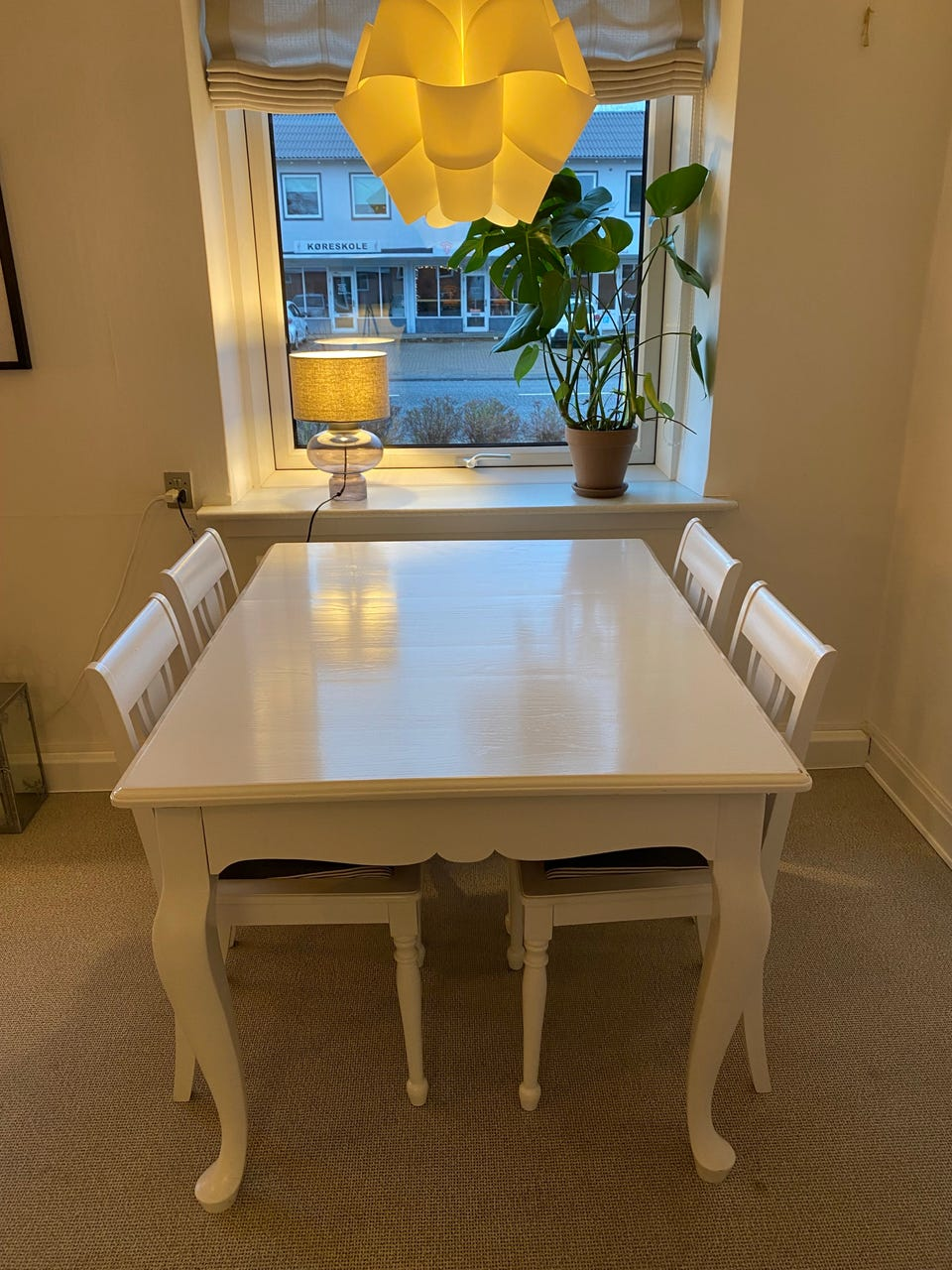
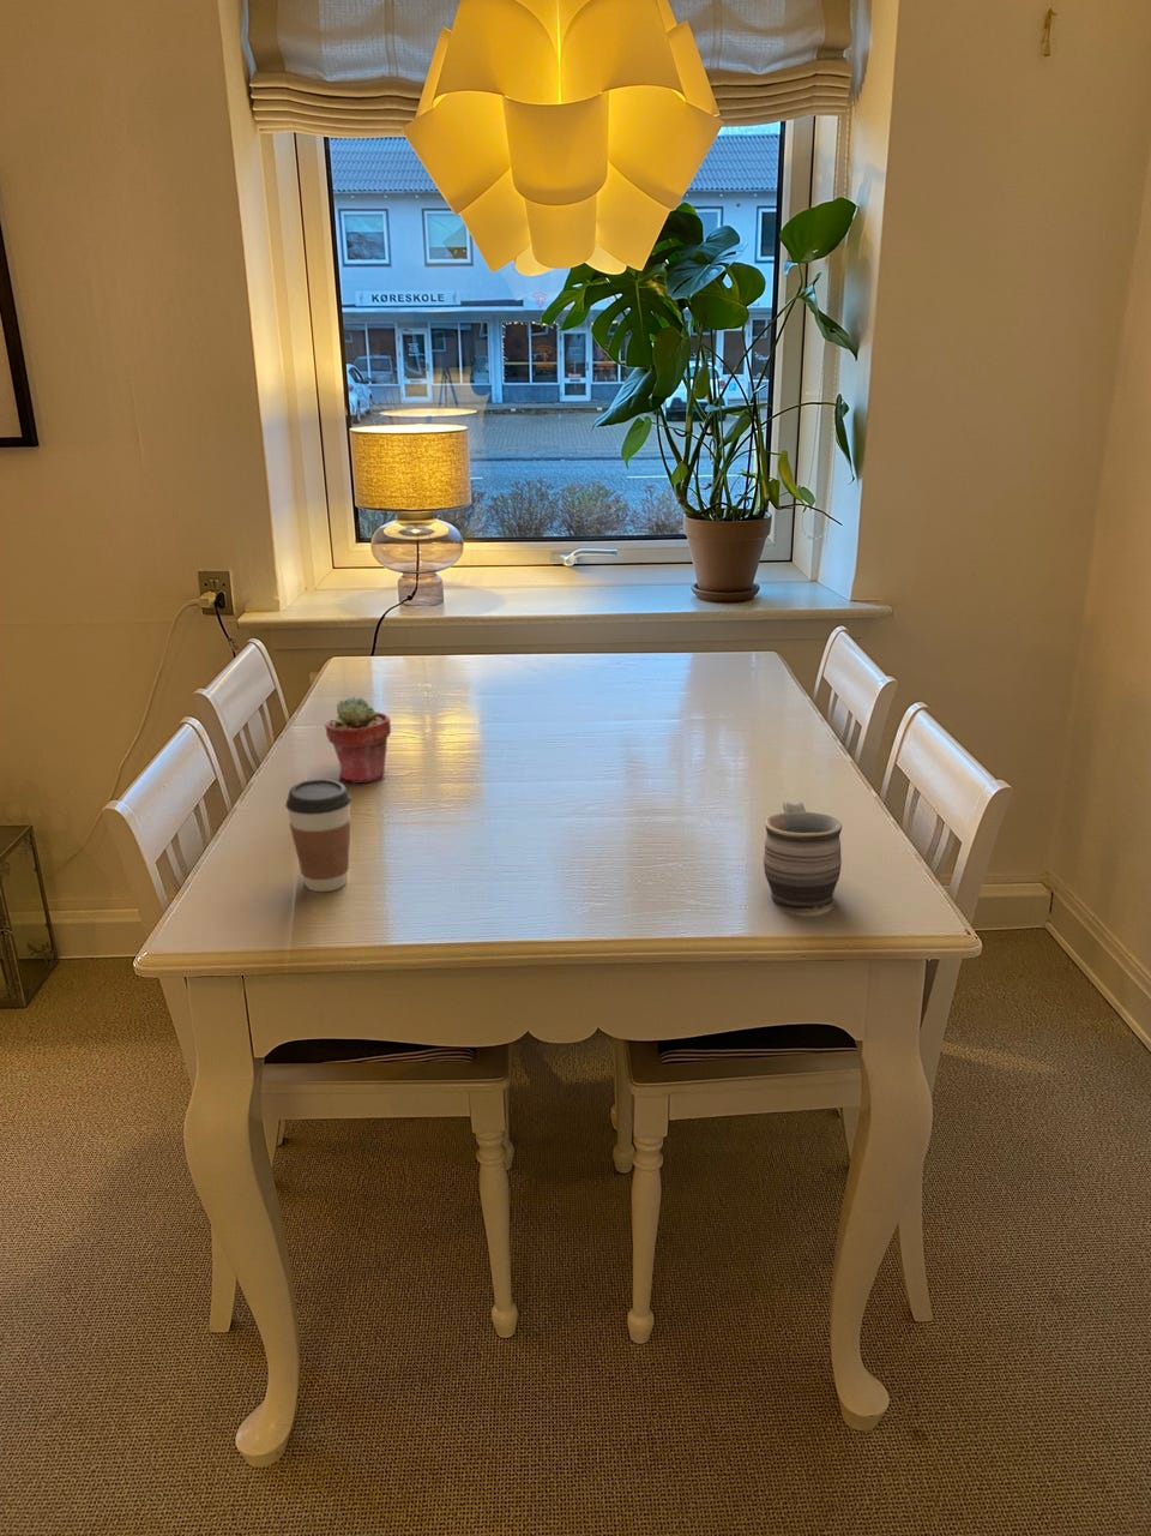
+ potted succulent (359, 737)
+ mug (796, 853)
+ coffee cup (322, 837)
